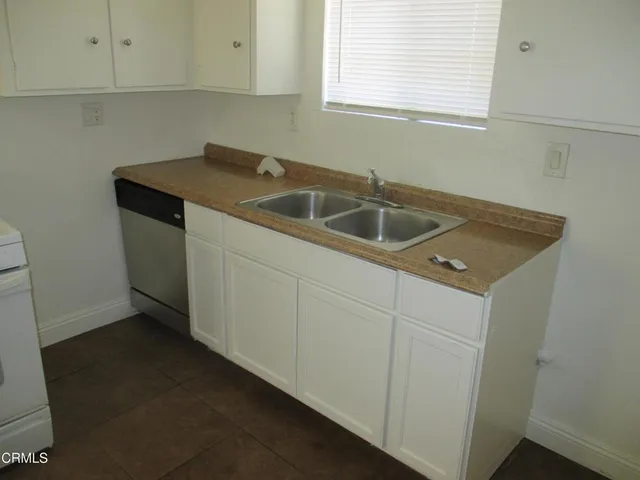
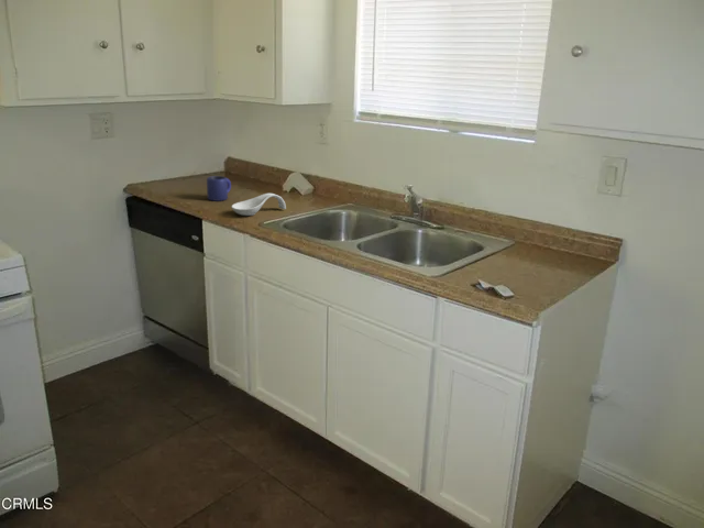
+ spoon rest (258, 204)
+ mug (220, 187)
